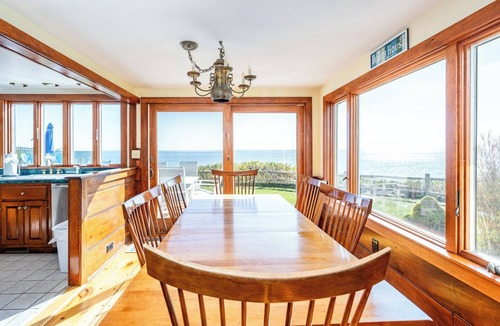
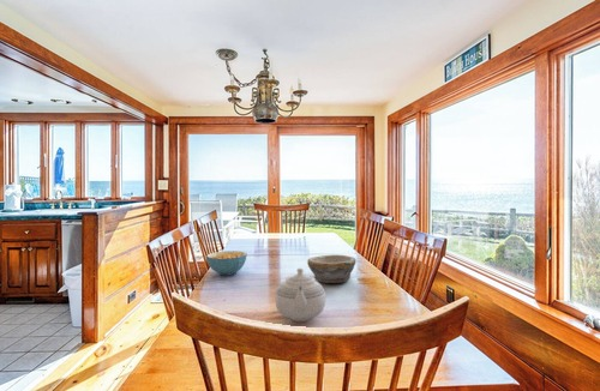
+ cereal bowl (227, 264)
+ teapot (300, 291)
+ bowl (331, 269)
